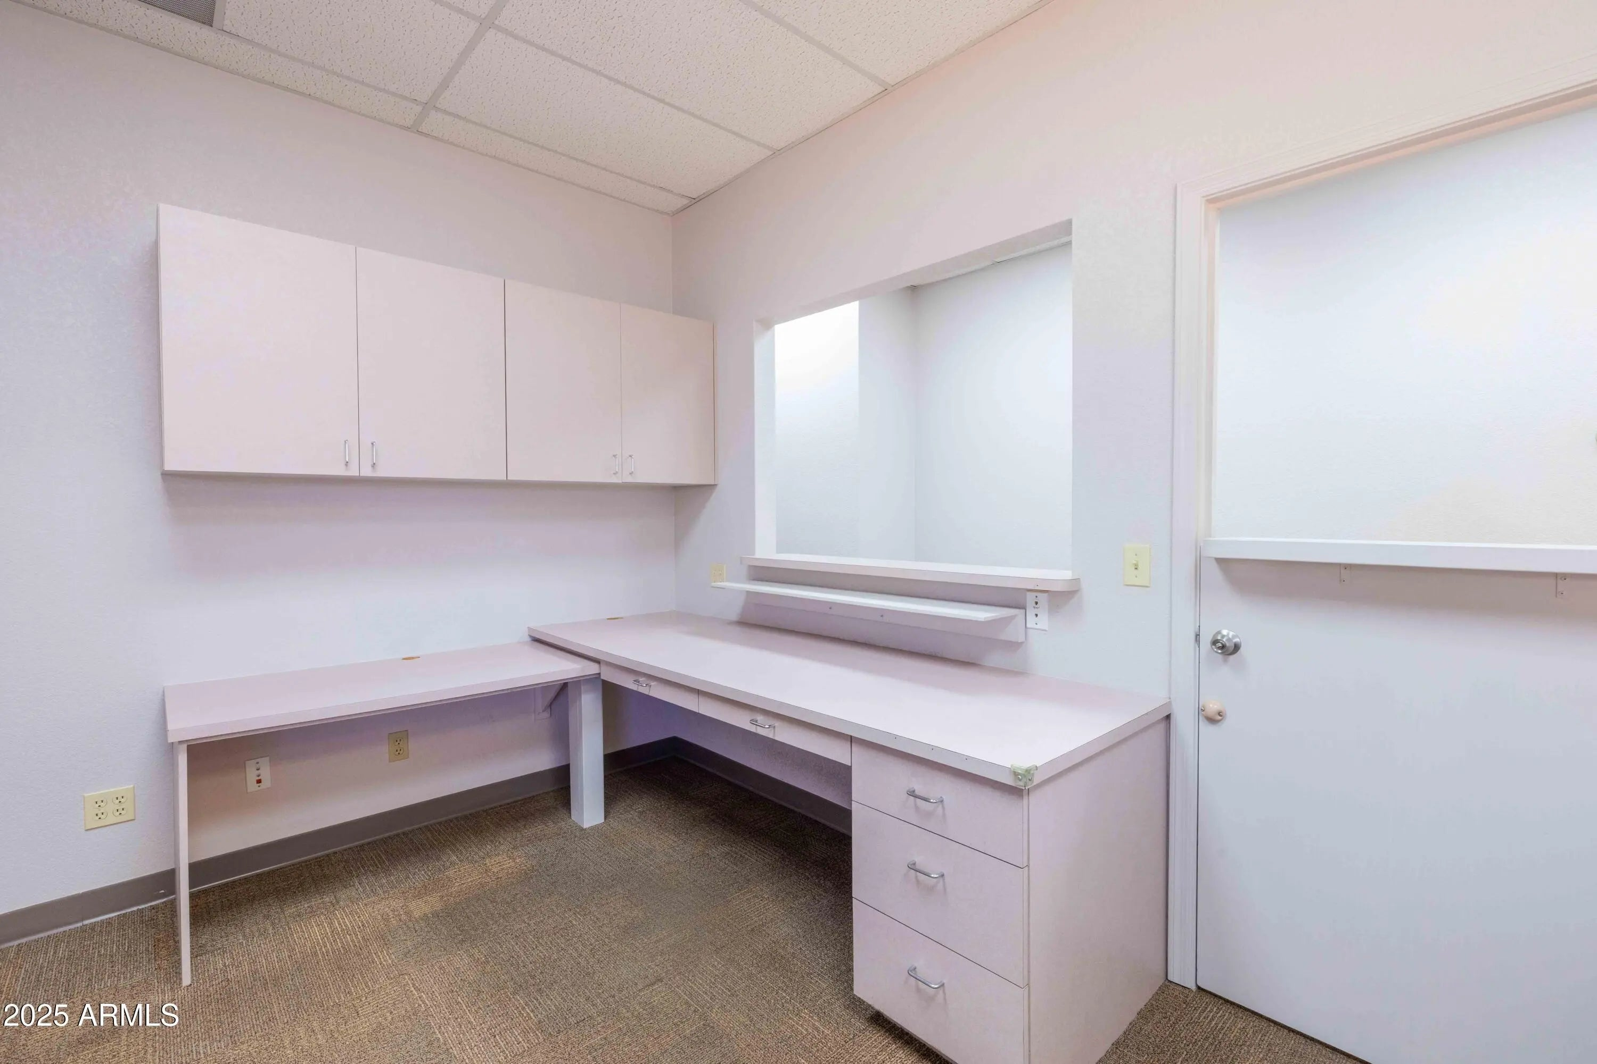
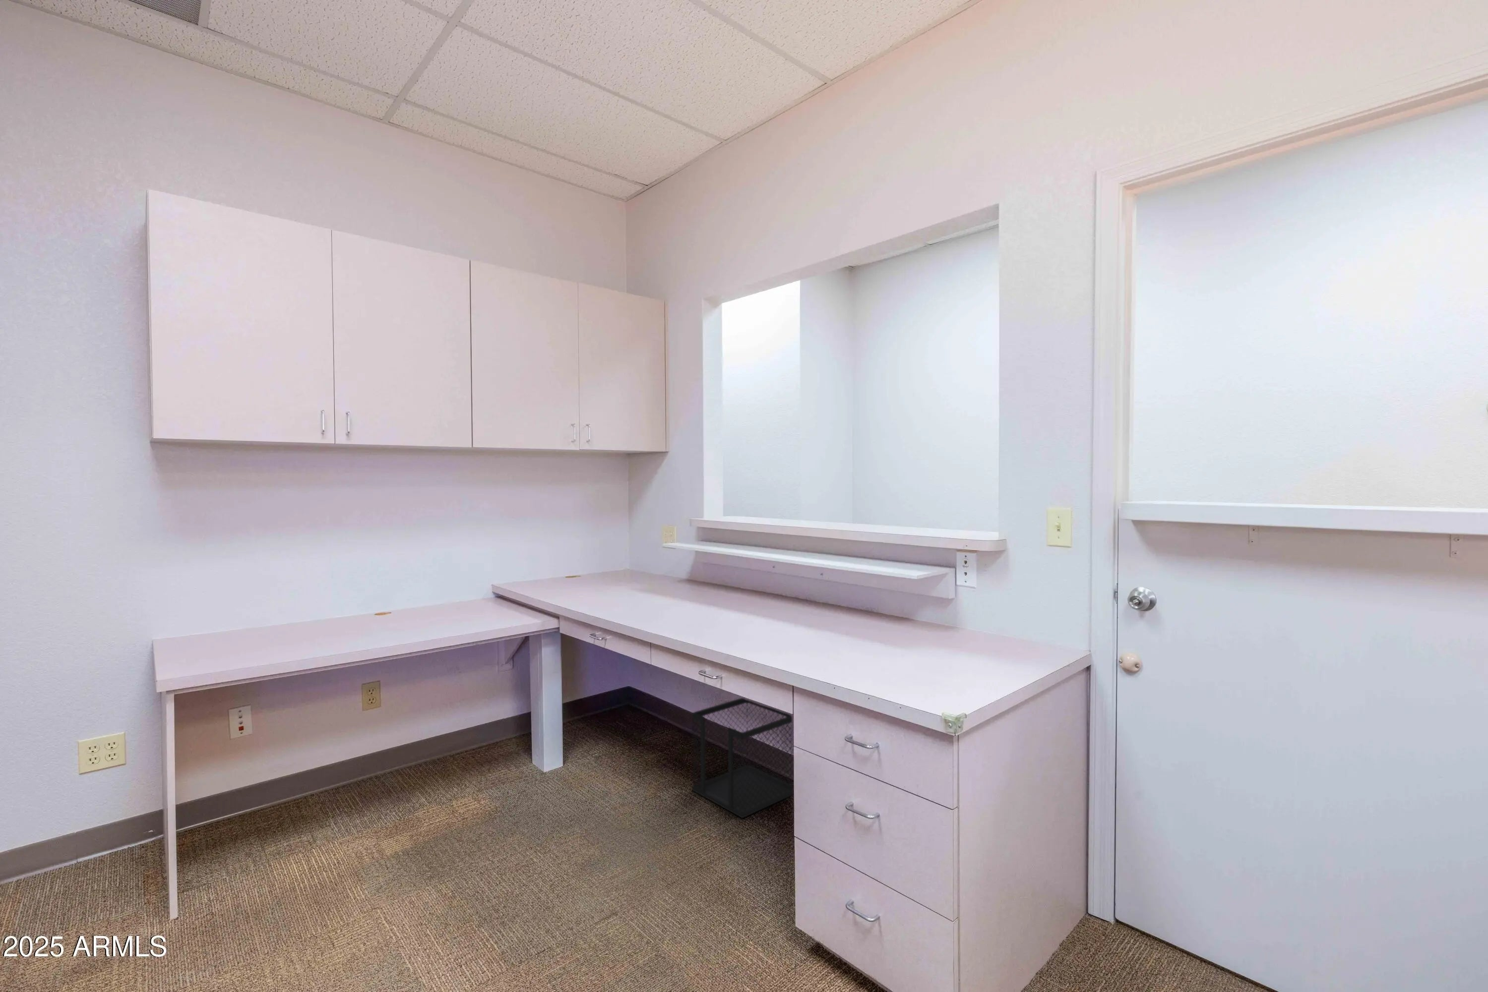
+ wastebasket (744, 752)
